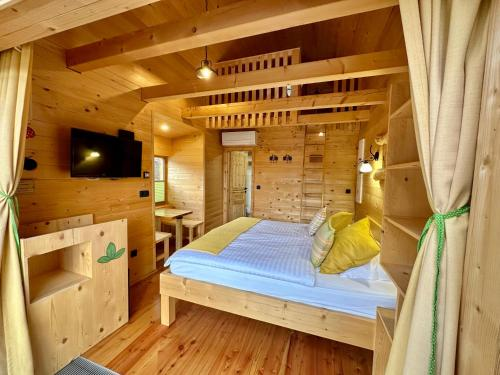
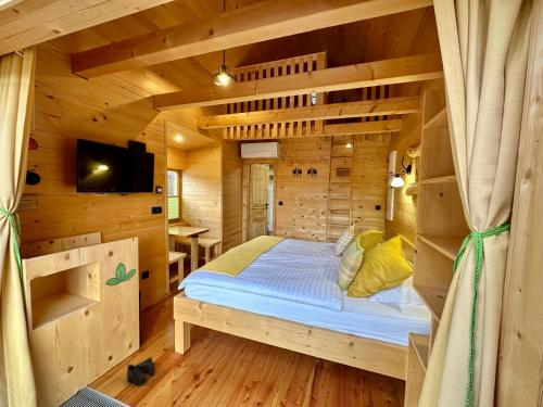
+ boots (143, 366)
